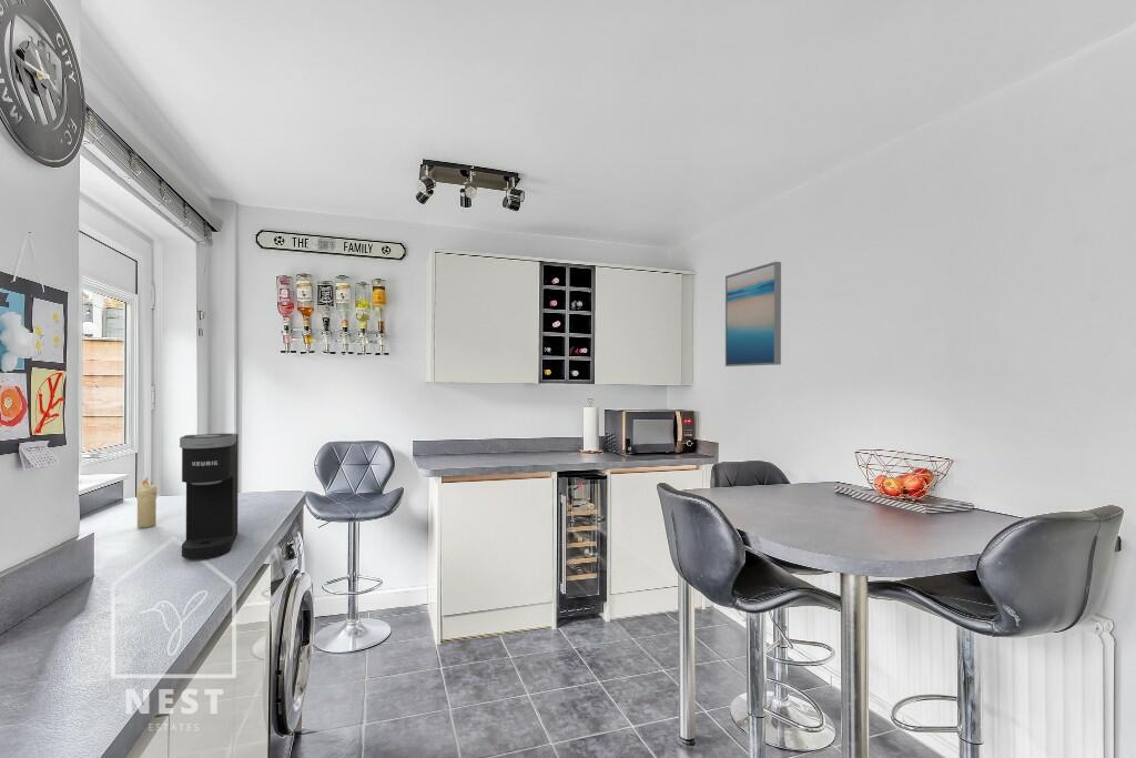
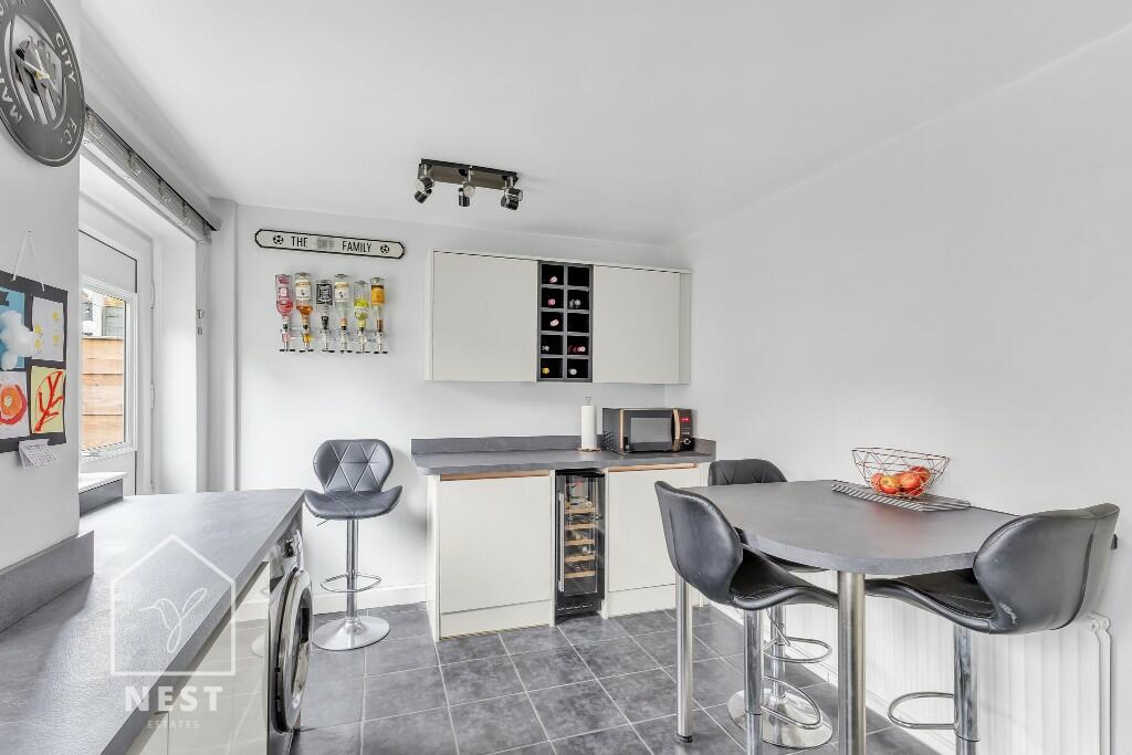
- candle (146, 501)
- coffee maker (211, 489)
- wall art (751, 317)
